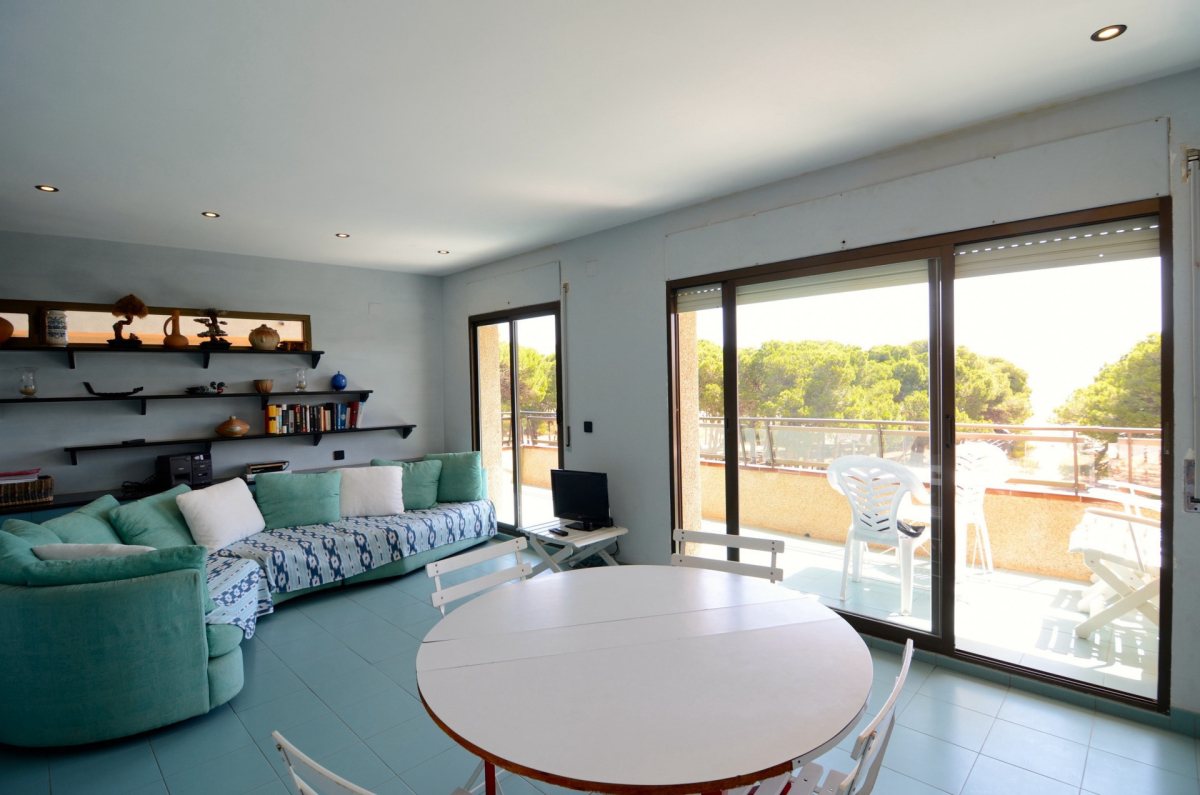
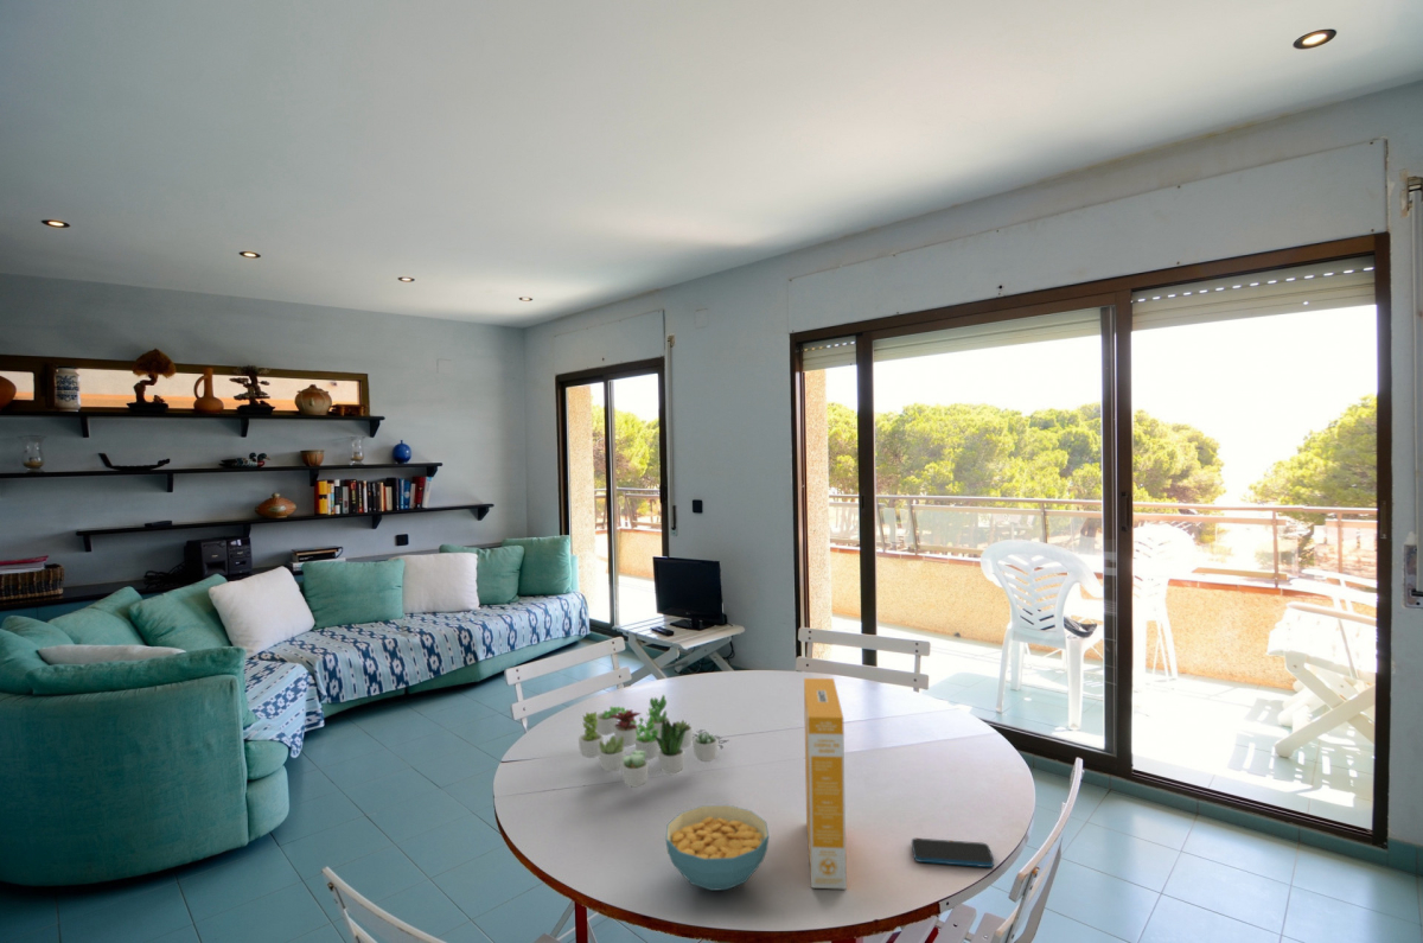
+ cereal bowl (717, 855)
+ cereal box (823, 775)
+ succulent plant (651, 727)
+ smartphone (951, 852)
